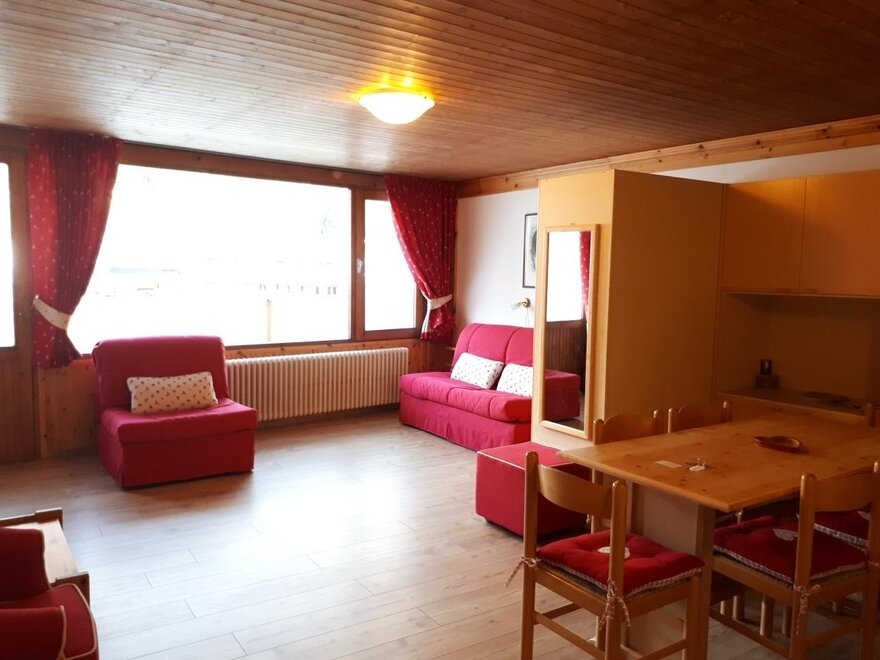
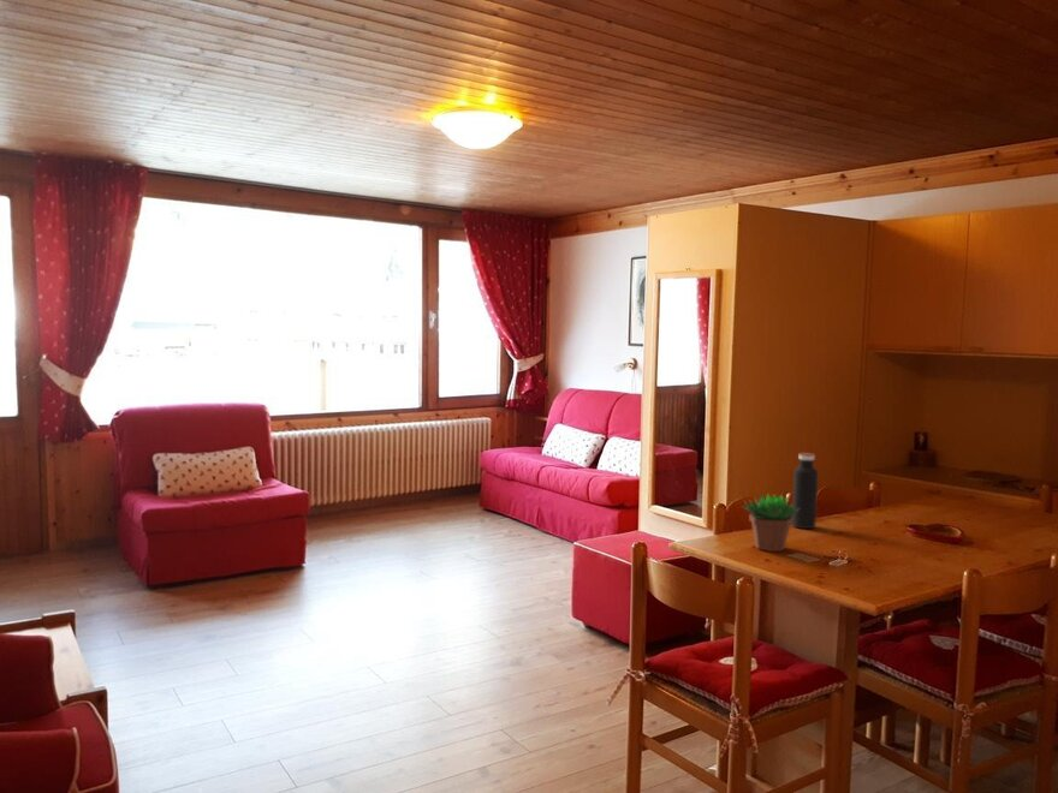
+ succulent plant (769, 520)
+ water bottle (804, 489)
